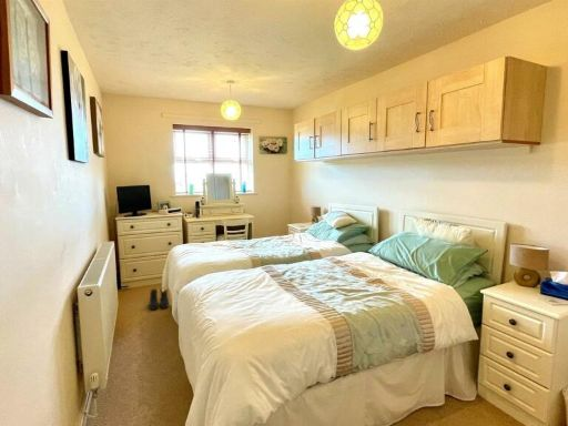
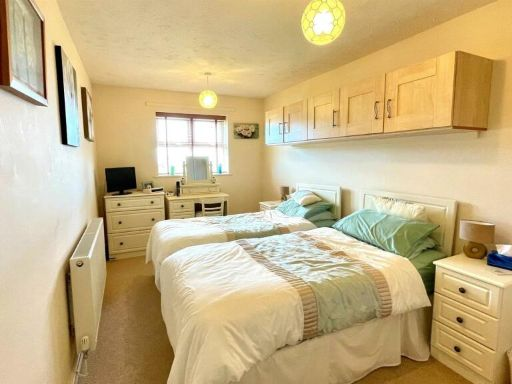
- boots (156, 297)
